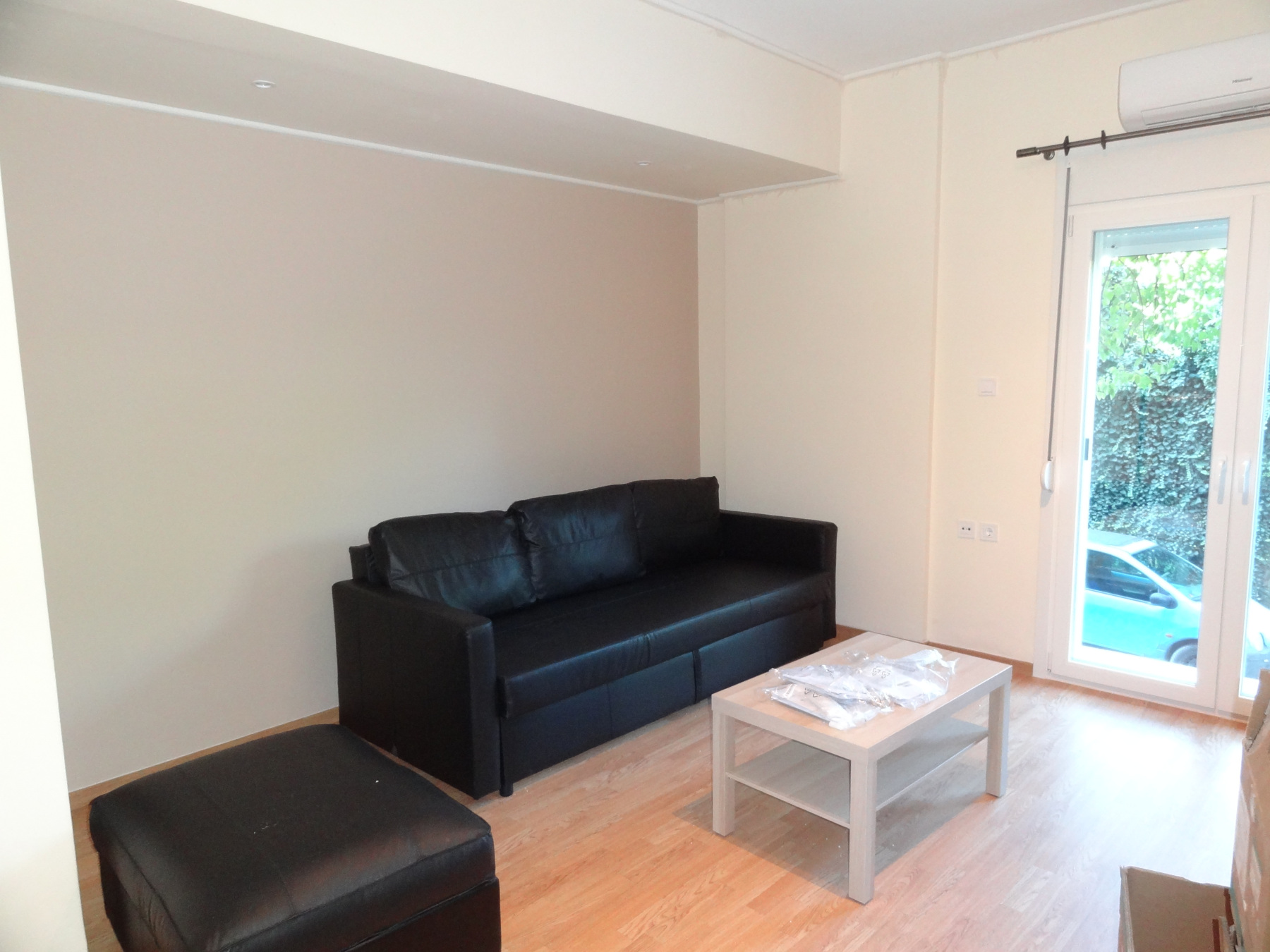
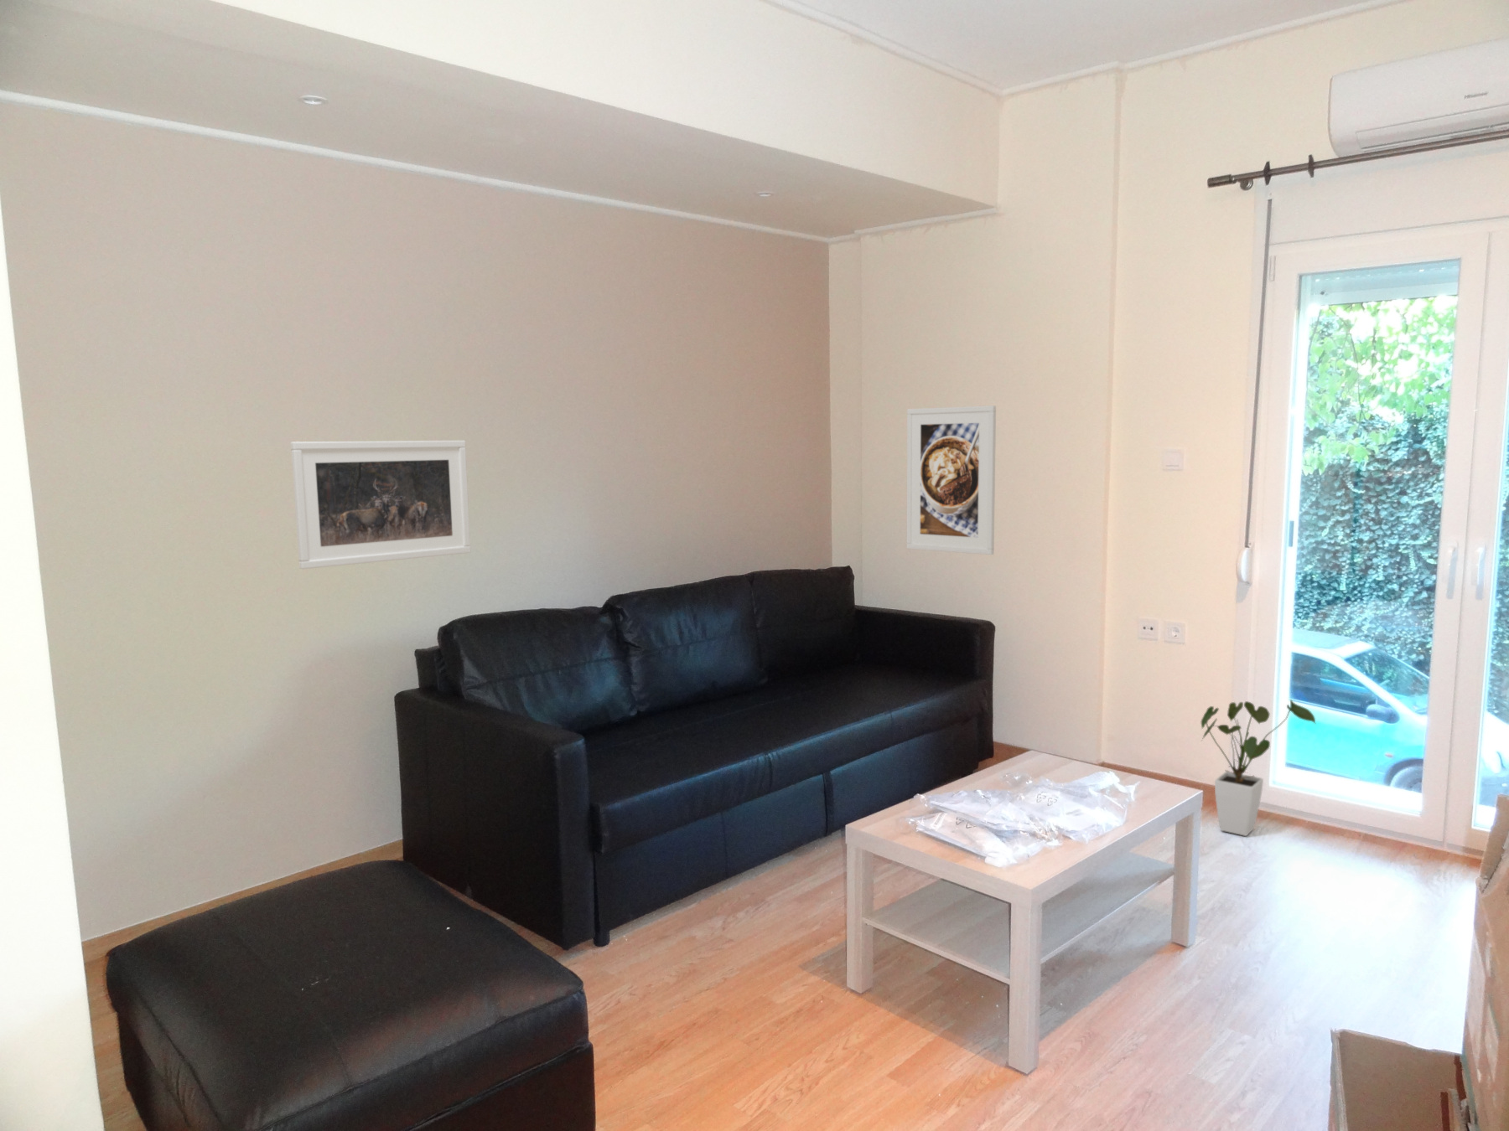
+ house plant (1248, 766)
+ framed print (386, 501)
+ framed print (949, 480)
